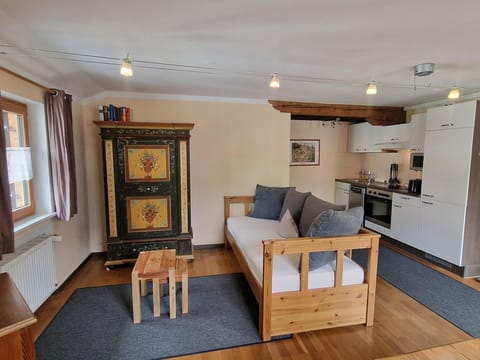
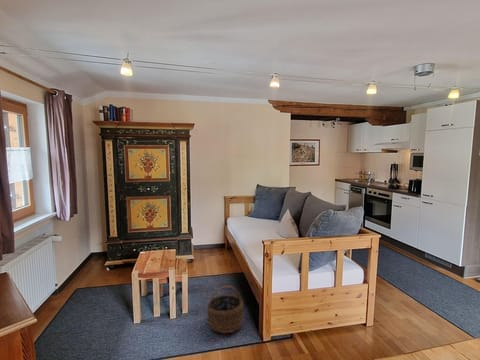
+ wicker basket (225, 306)
